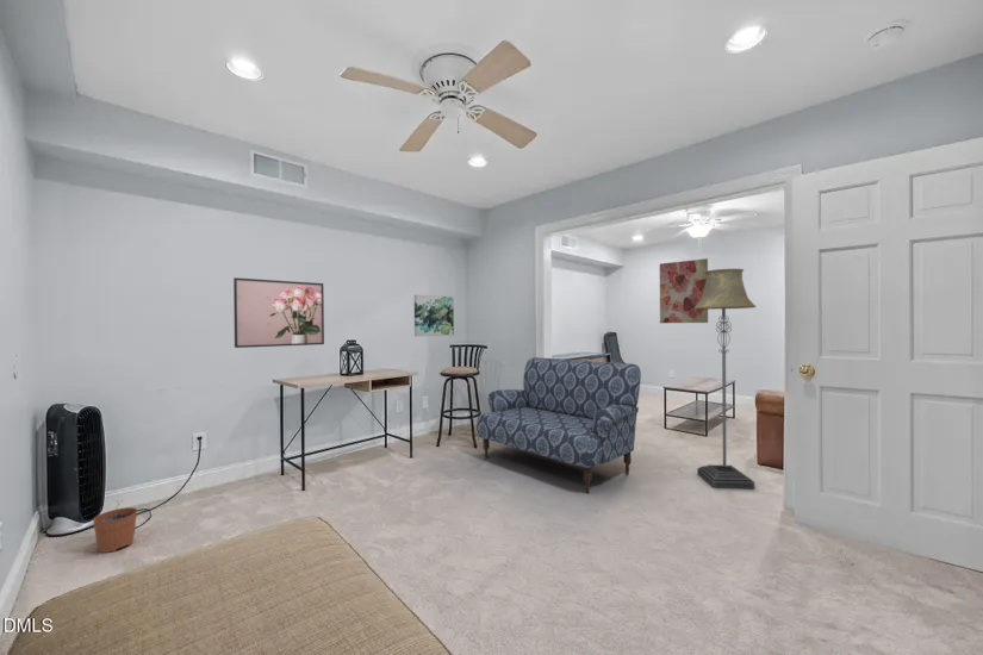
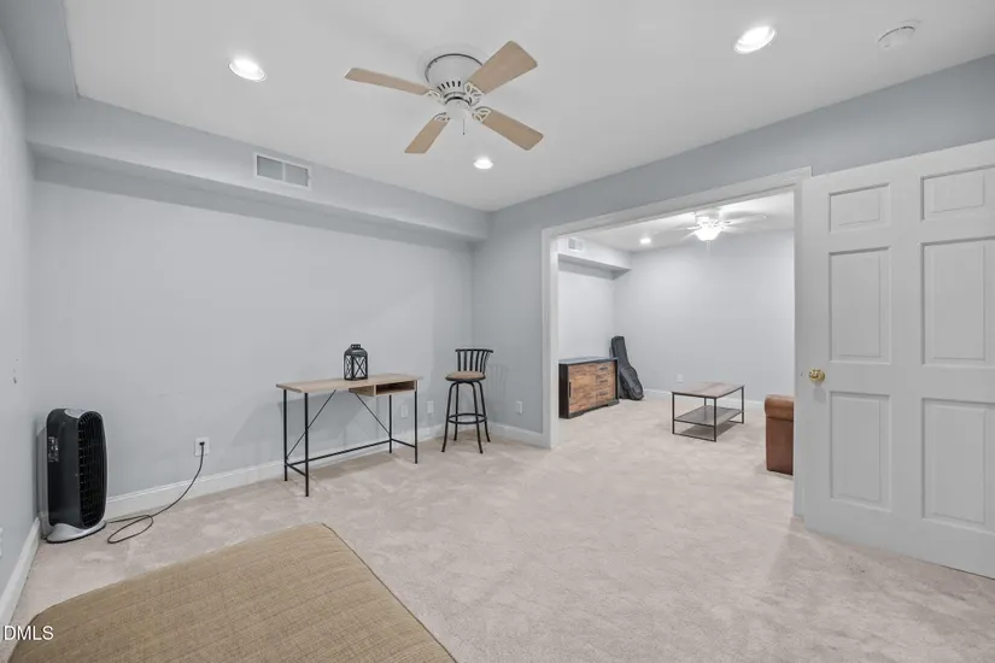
- floor lamp (723, 375)
- wall art (683, 292)
- plant pot (116, 522)
- sofa (554, 413)
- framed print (281, 313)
- wall art (434, 316)
